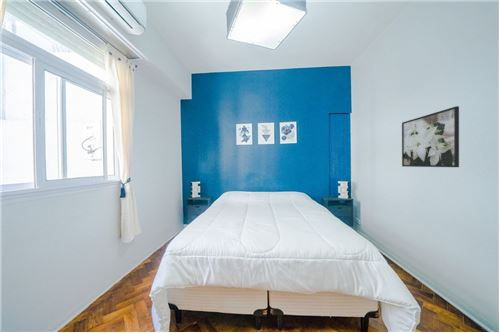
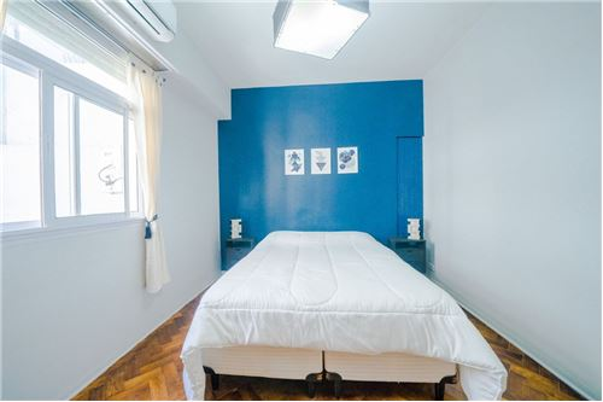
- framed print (425, 141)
